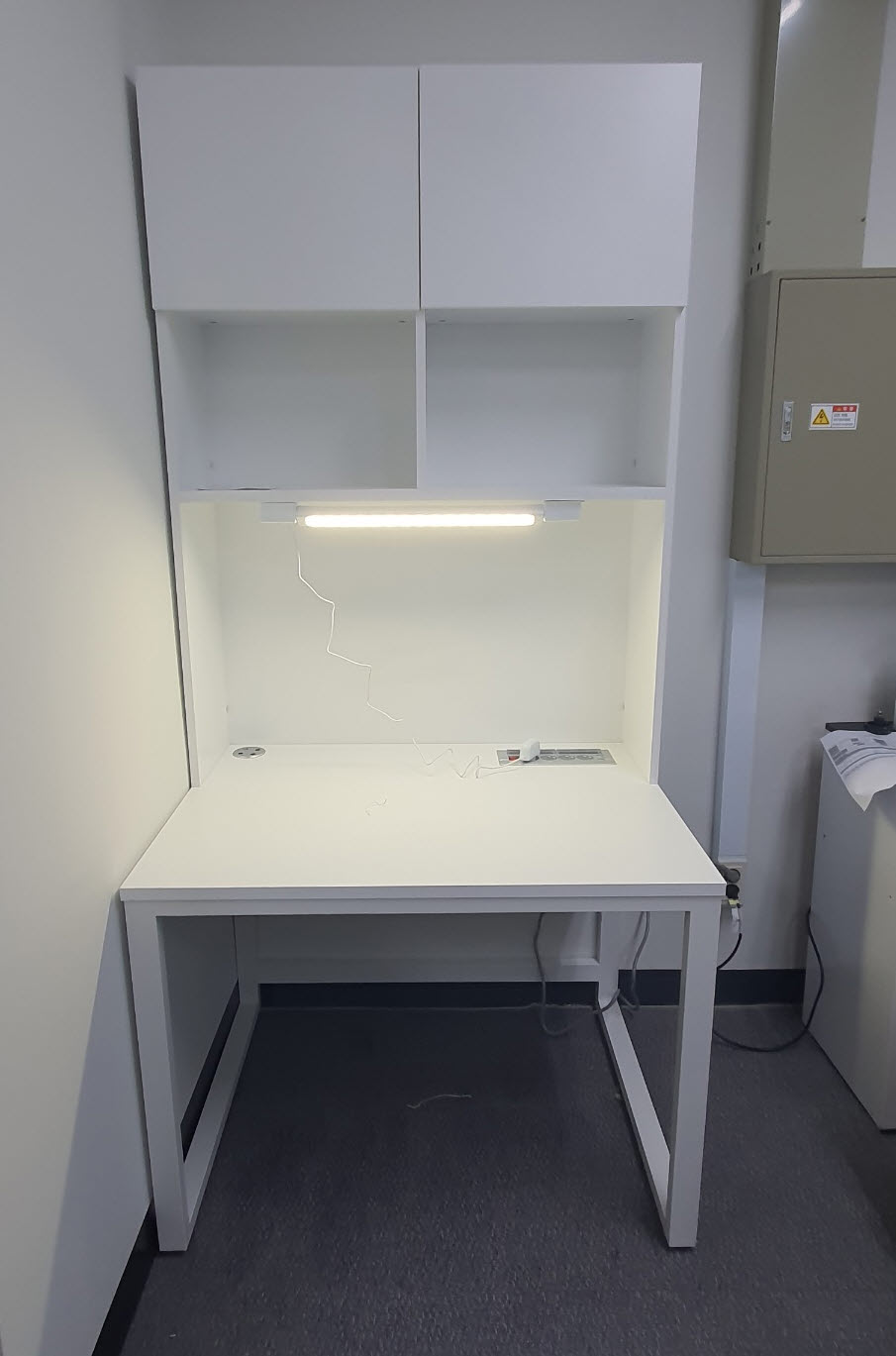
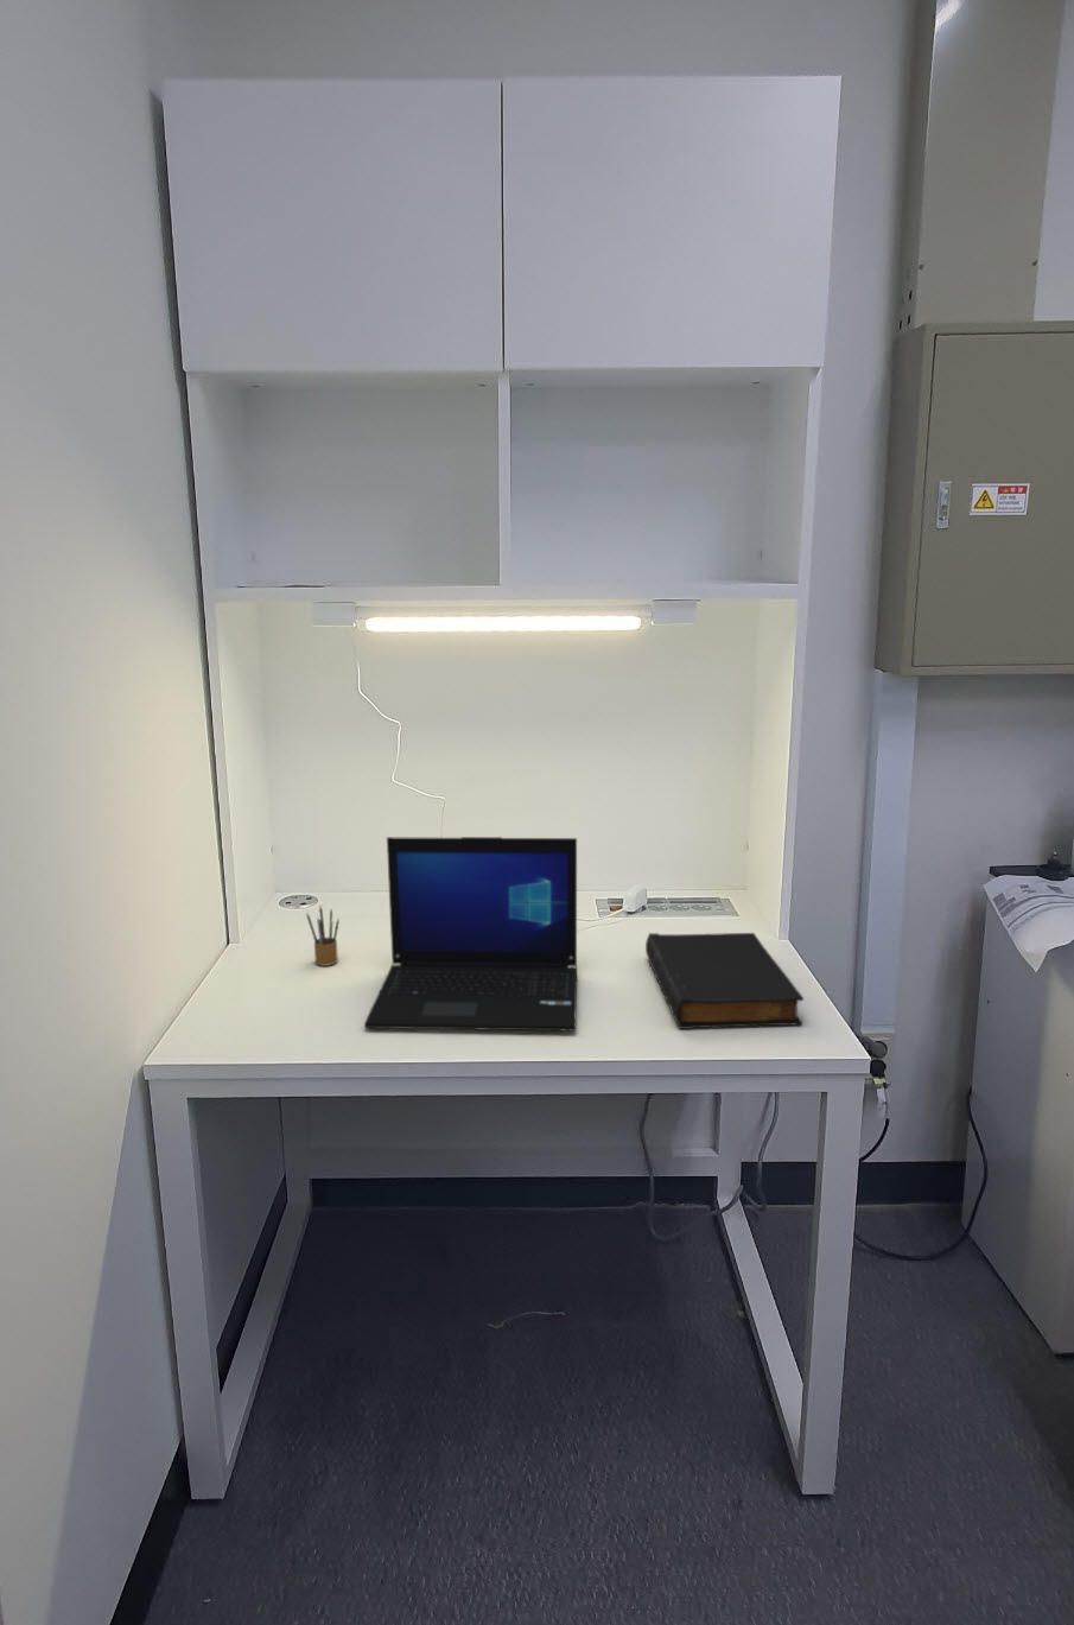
+ book (717, 975)
+ laptop (476, 929)
+ pencil box (324, 936)
